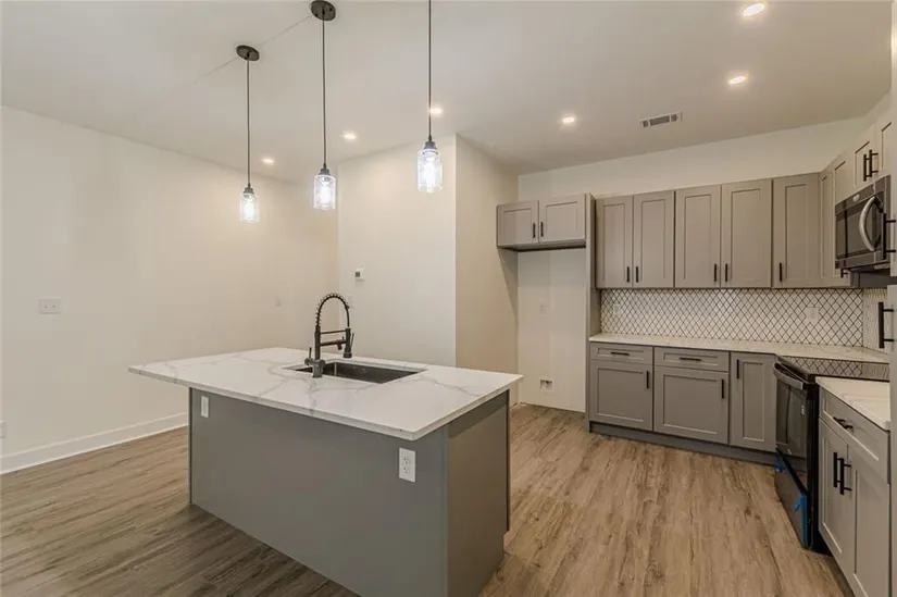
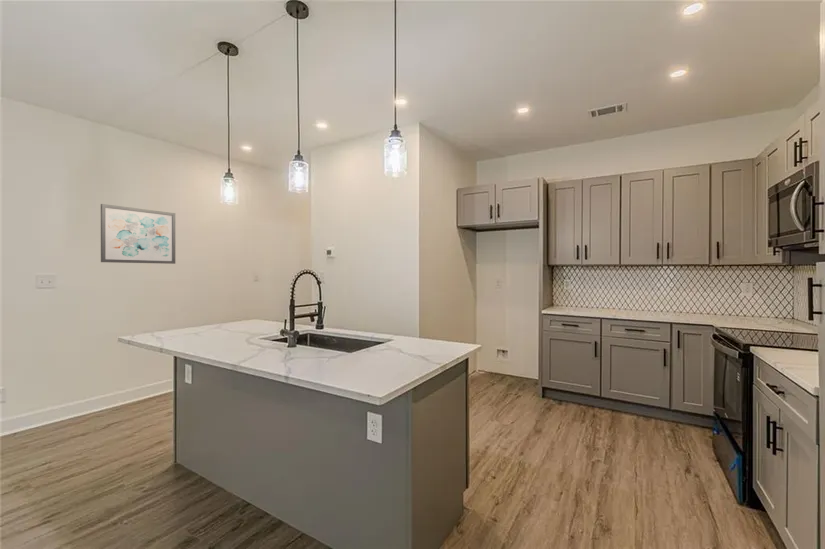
+ wall art (140, 236)
